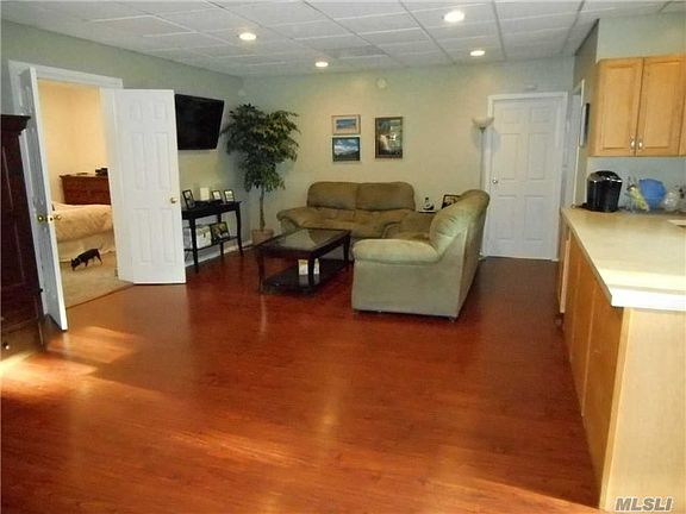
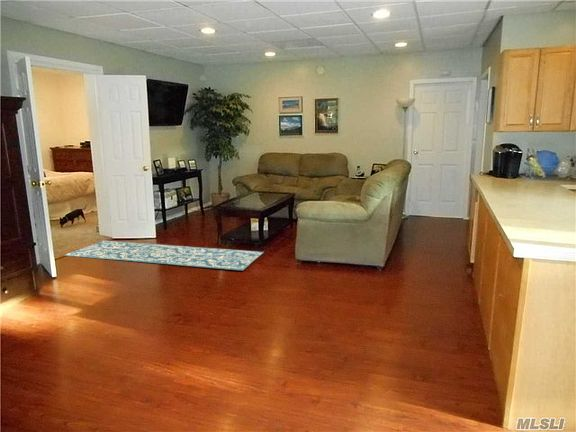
+ rug (164, 253)
